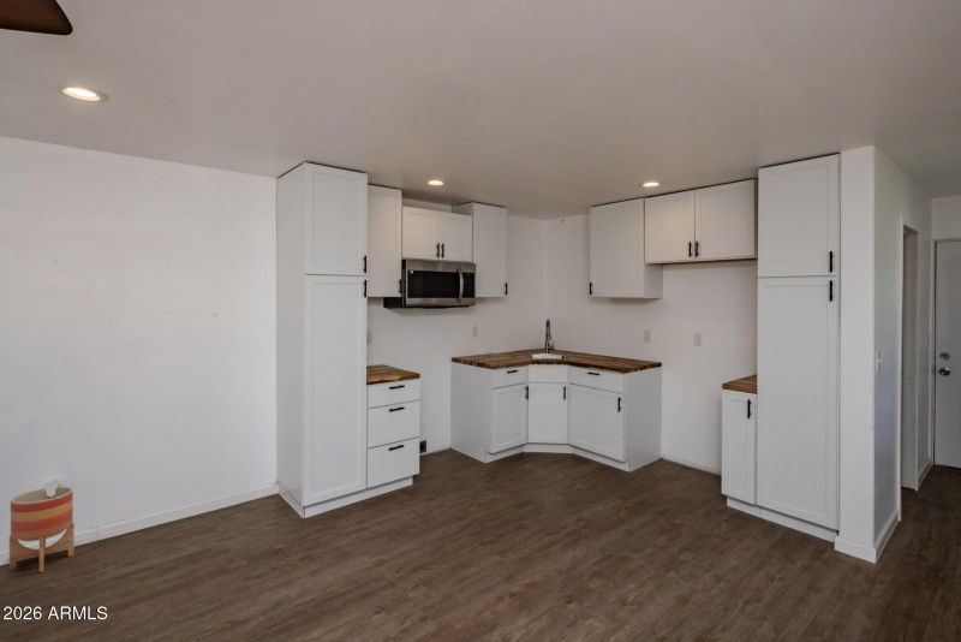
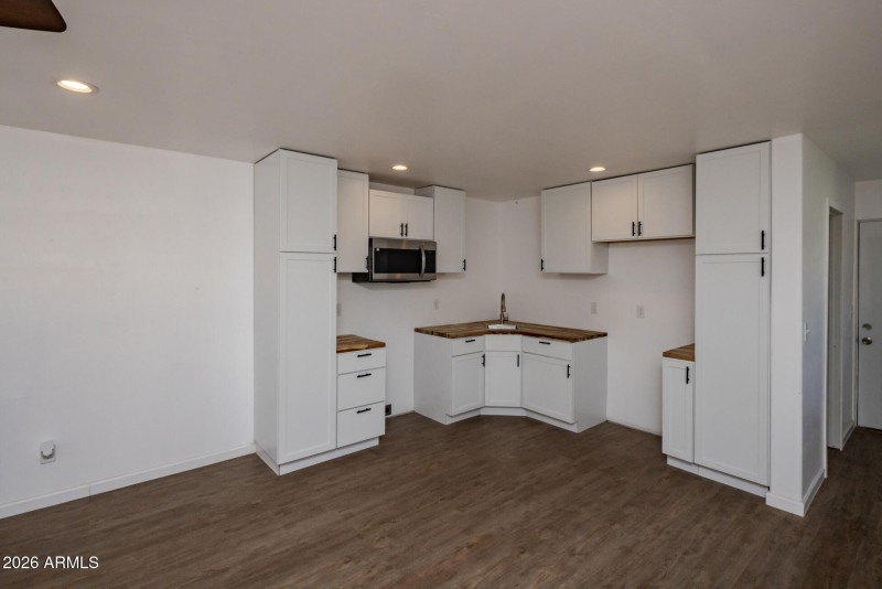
- planter (42, 528)
